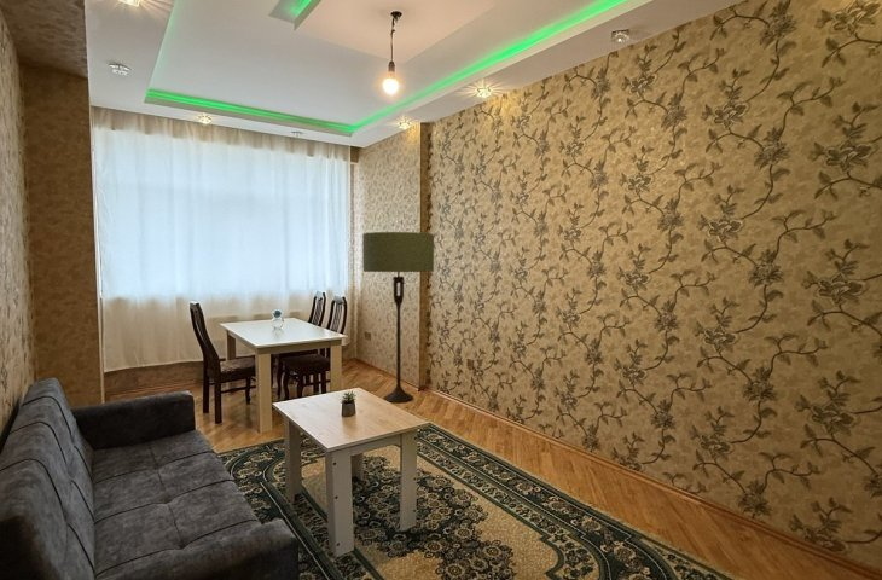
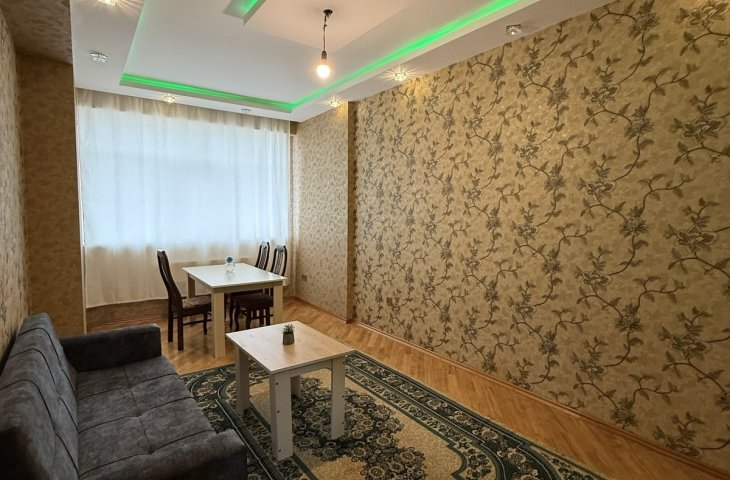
- floor lamp (398, 315)
